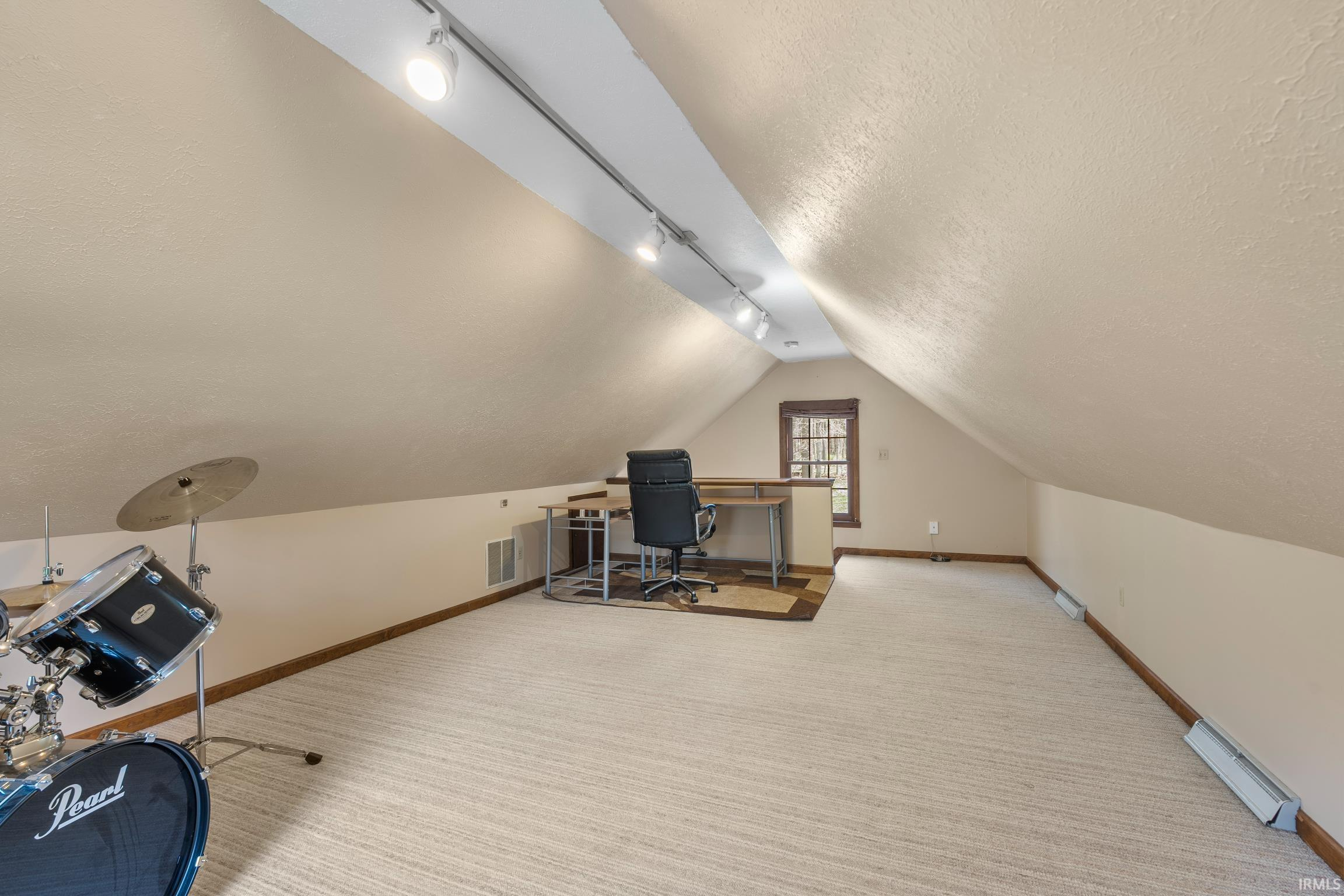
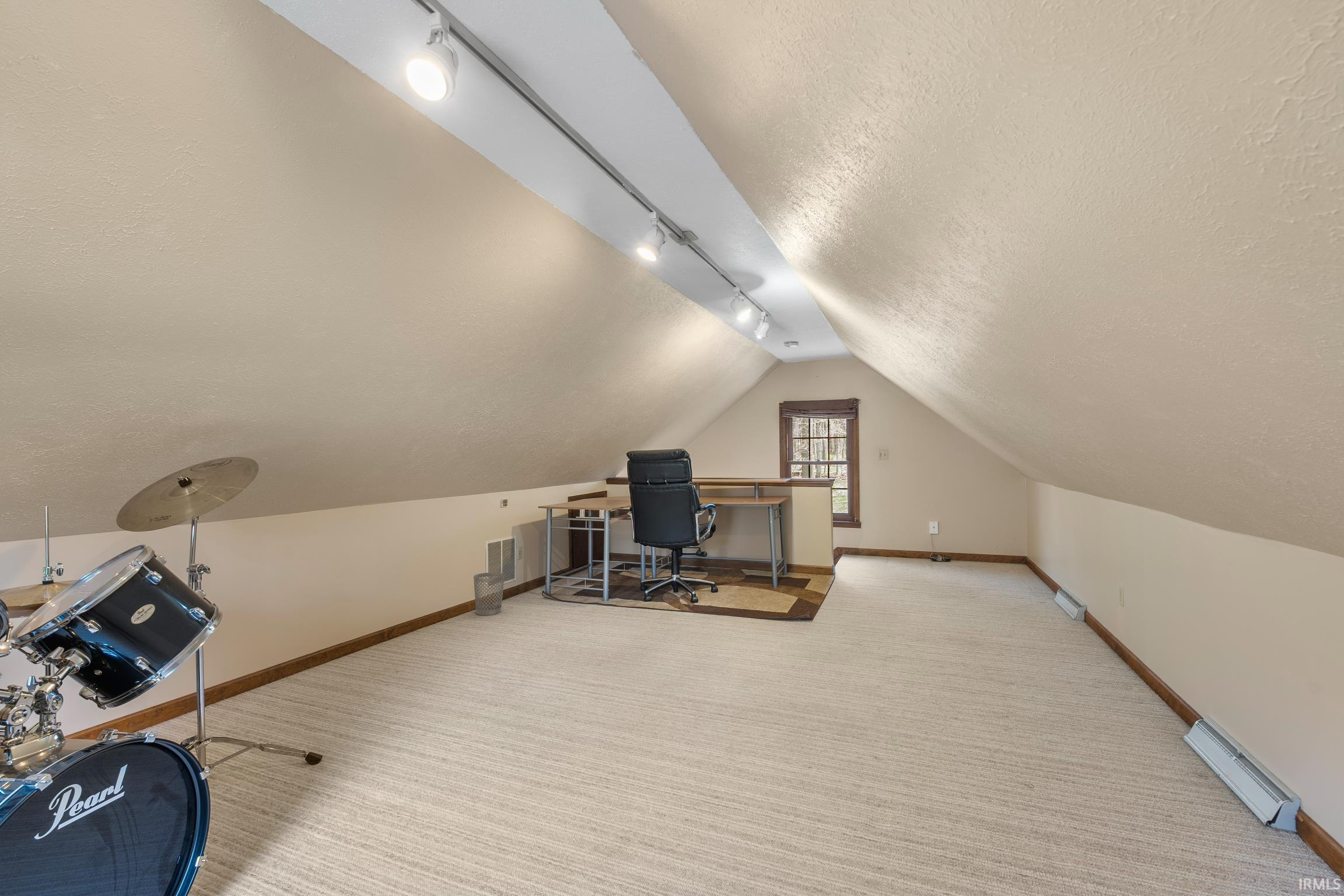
+ wastebasket (489, 593)
